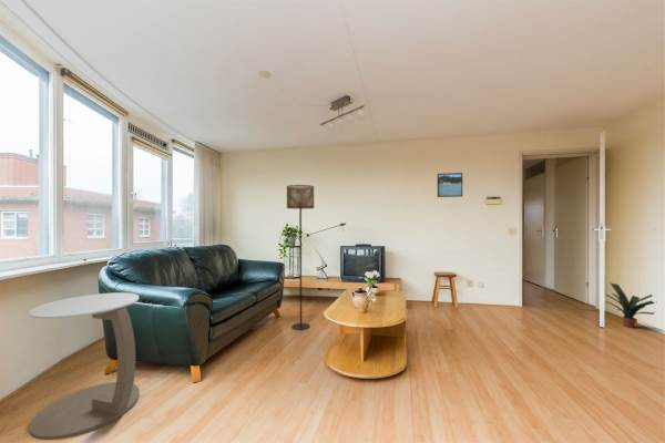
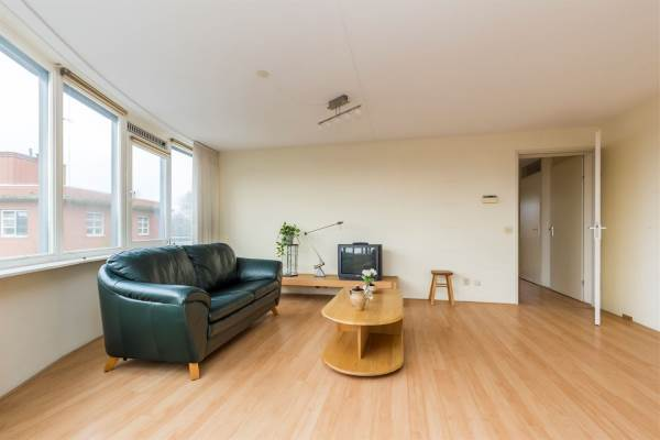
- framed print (449, 185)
- floor lamp (300, 256)
- side table (117, 356)
- potted plant (627, 306)
